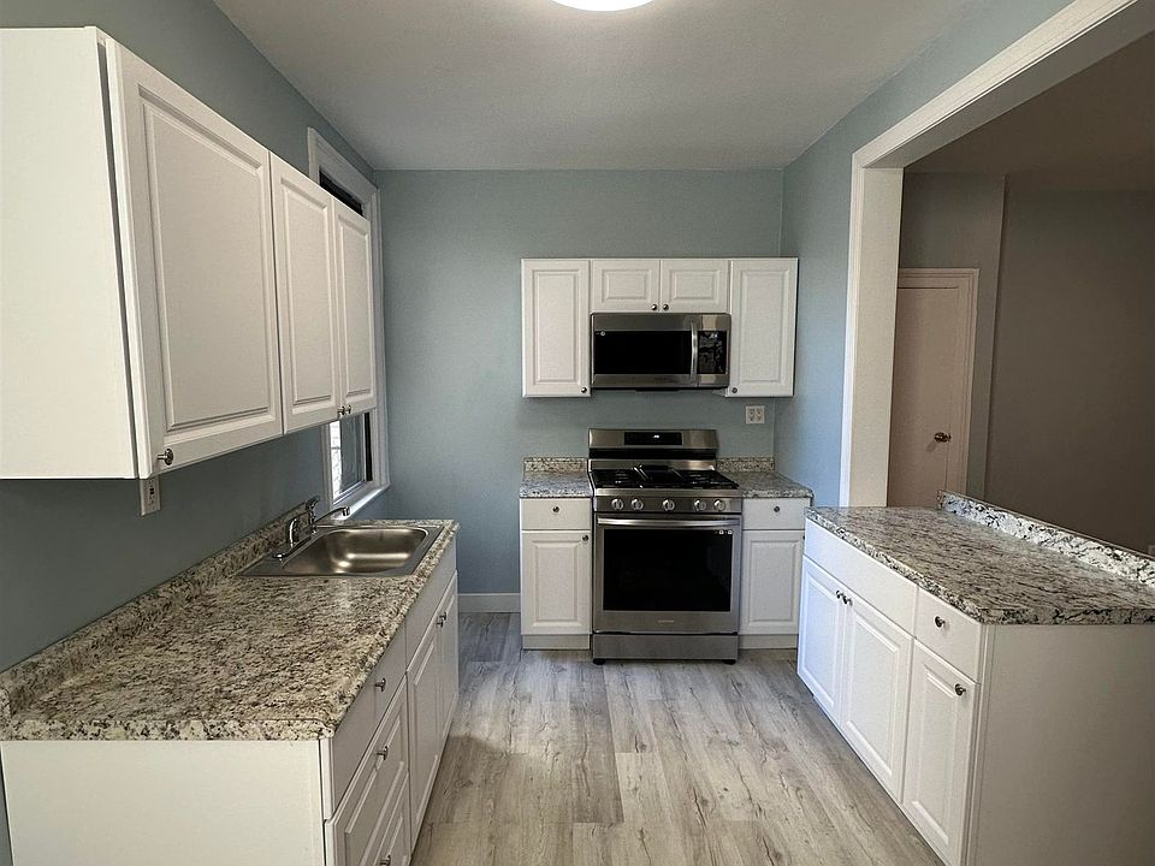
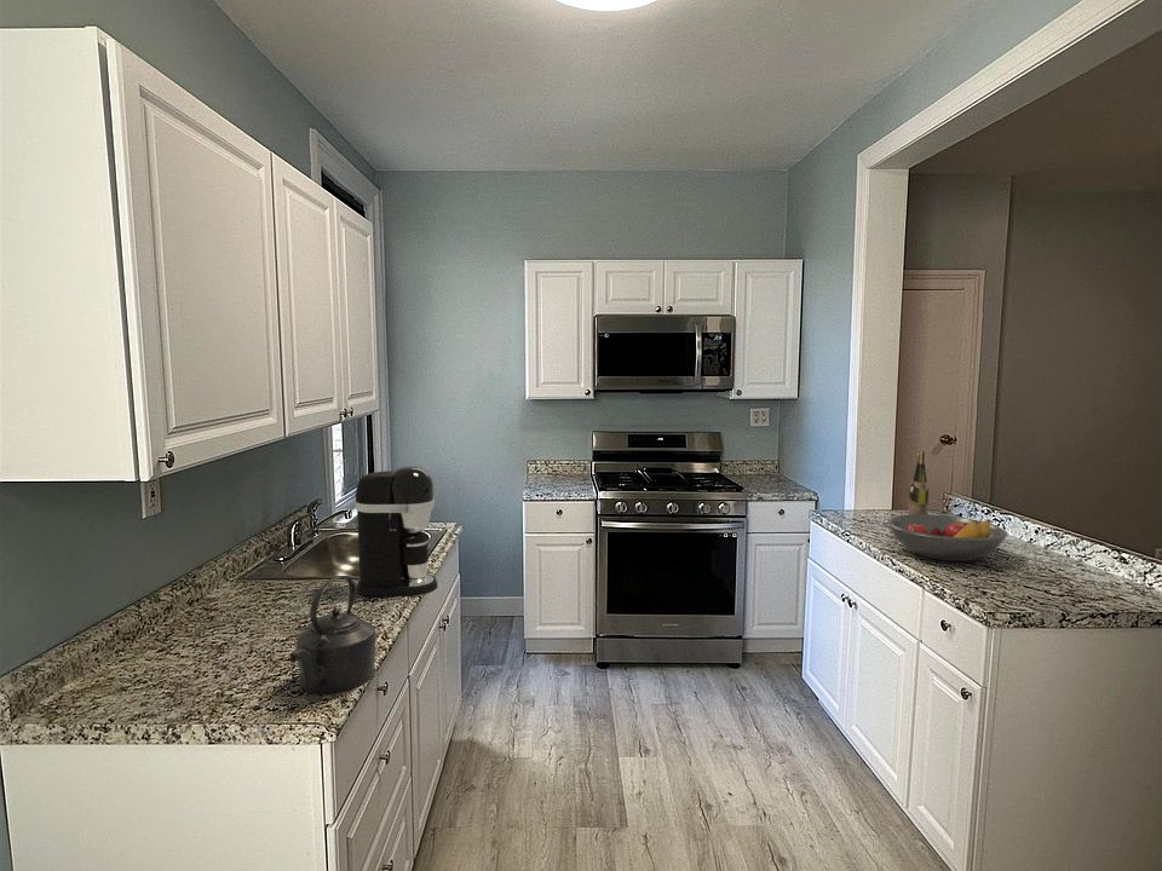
+ coffee maker (396, 527)
+ kettle (326, 636)
+ fruit bowl (944, 536)
+ wine bottle (919, 490)
